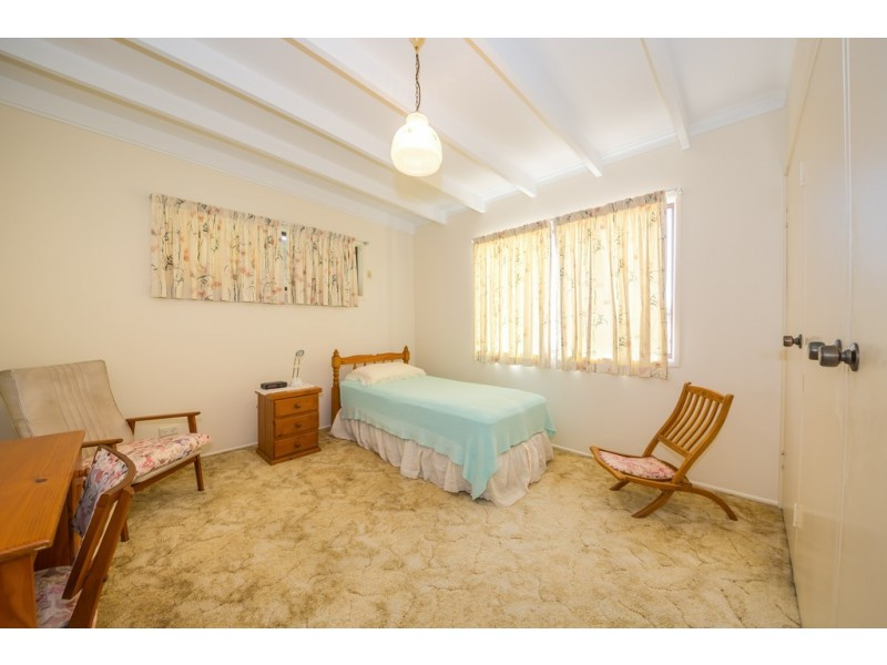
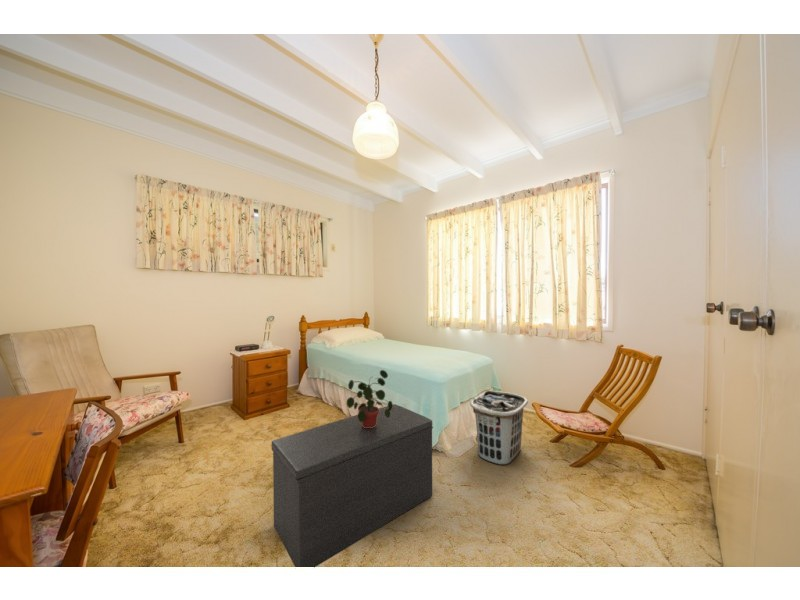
+ clothes hamper (499, 421)
+ bench (358, 469)
+ potted plant (371, 396)
